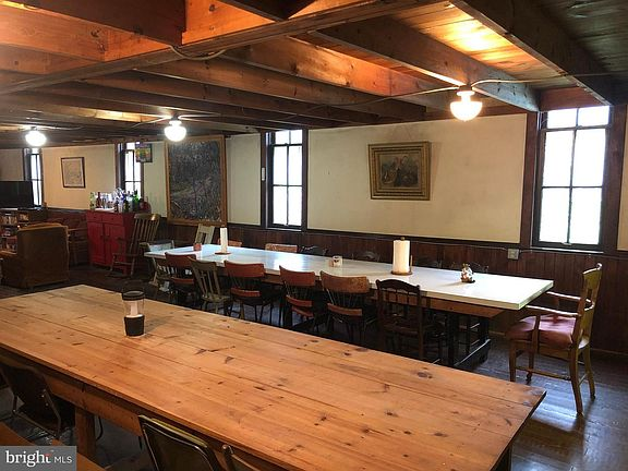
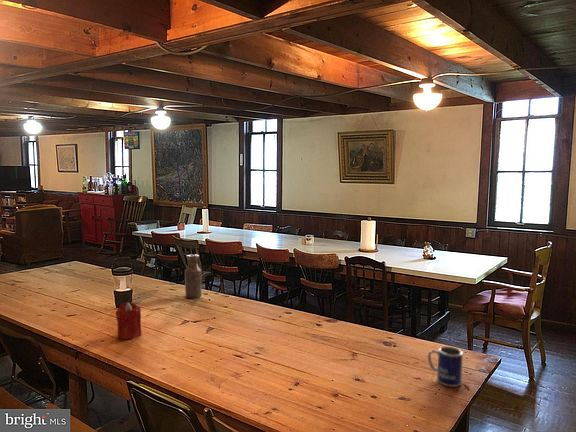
+ mug (444, 364)
+ bottle (193, 276)
+ candle (129, 318)
